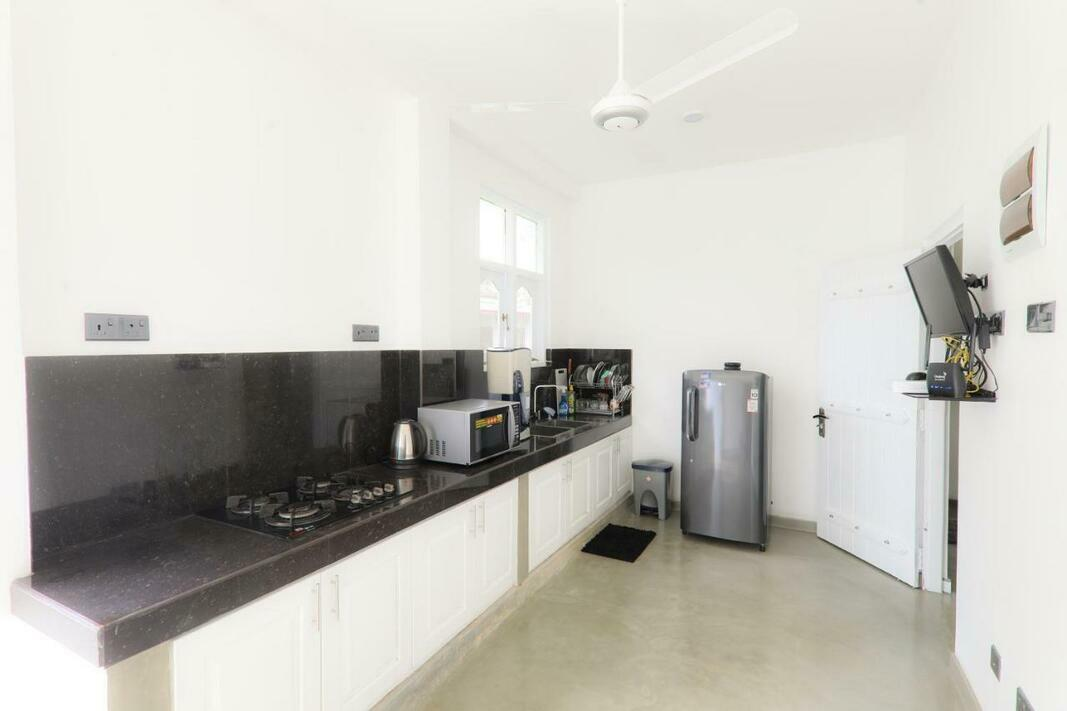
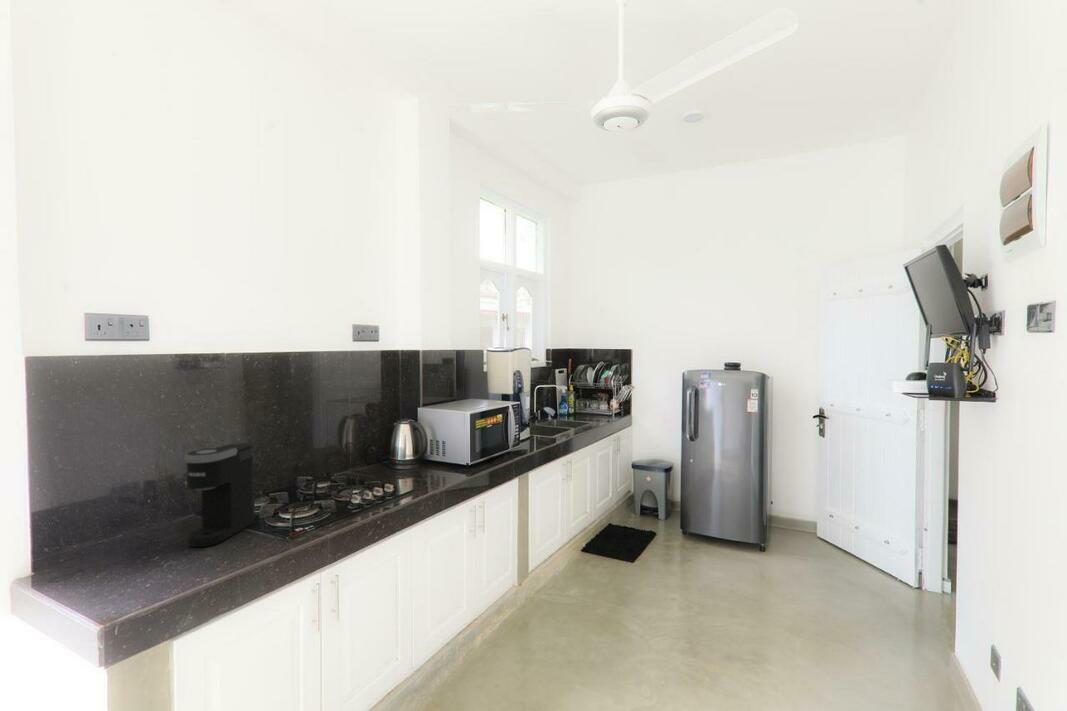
+ coffee maker (221, 490)
